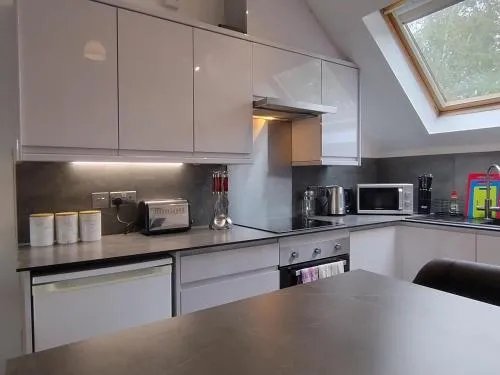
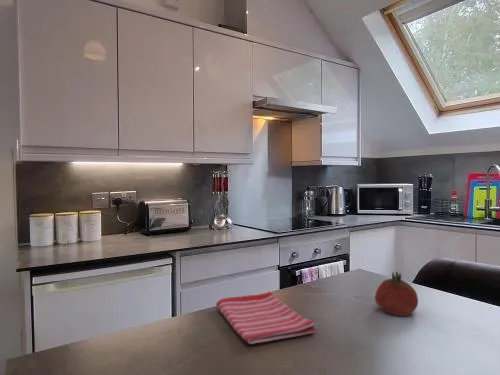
+ dish towel (261, 314)
+ fruit (395, 290)
